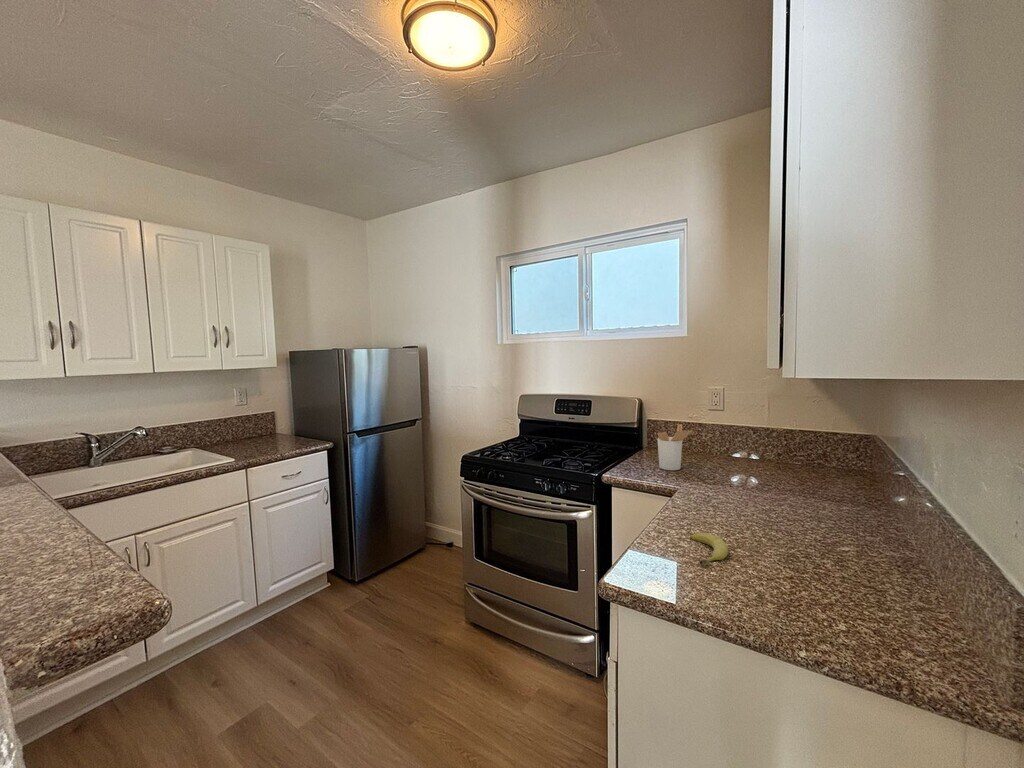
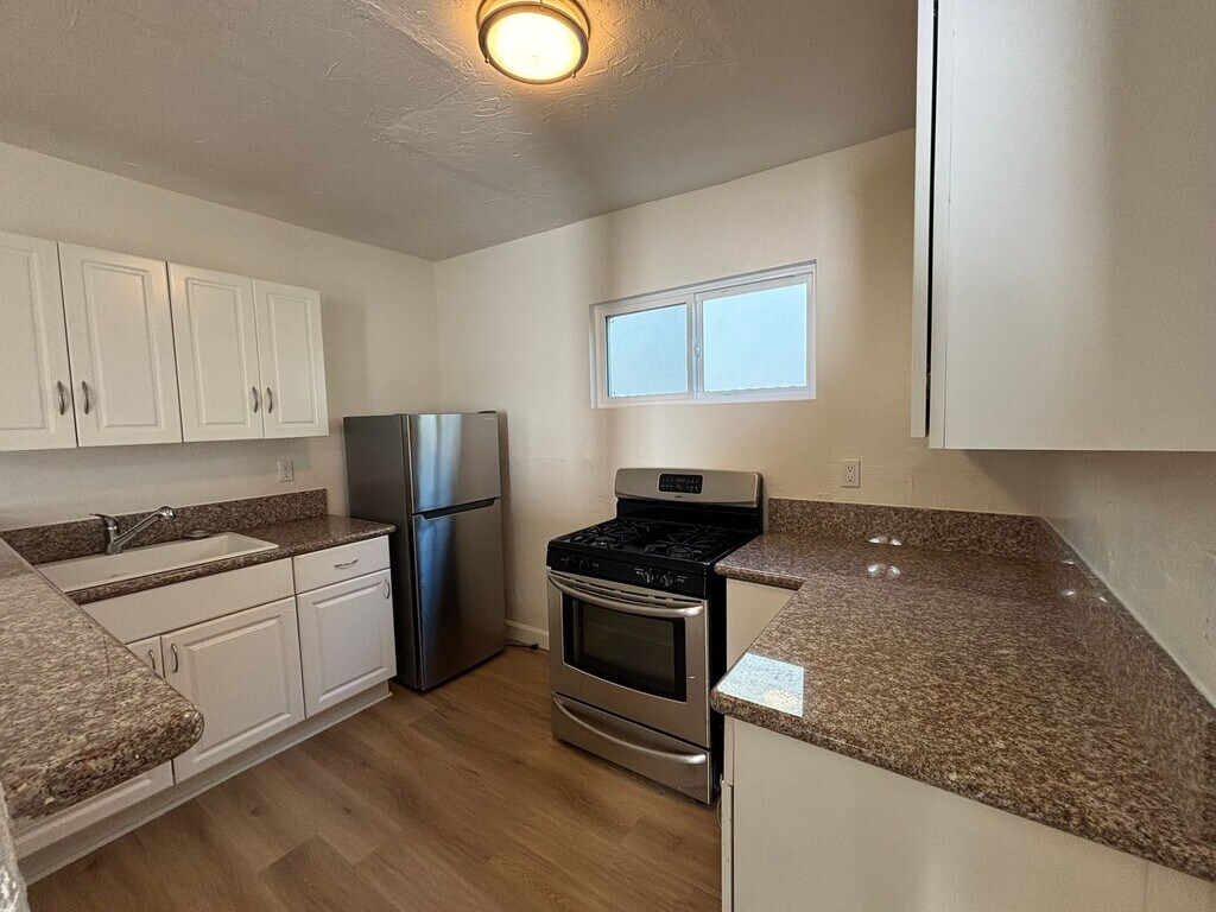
- utensil holder (674, 447)
- fruit (710, 545)
